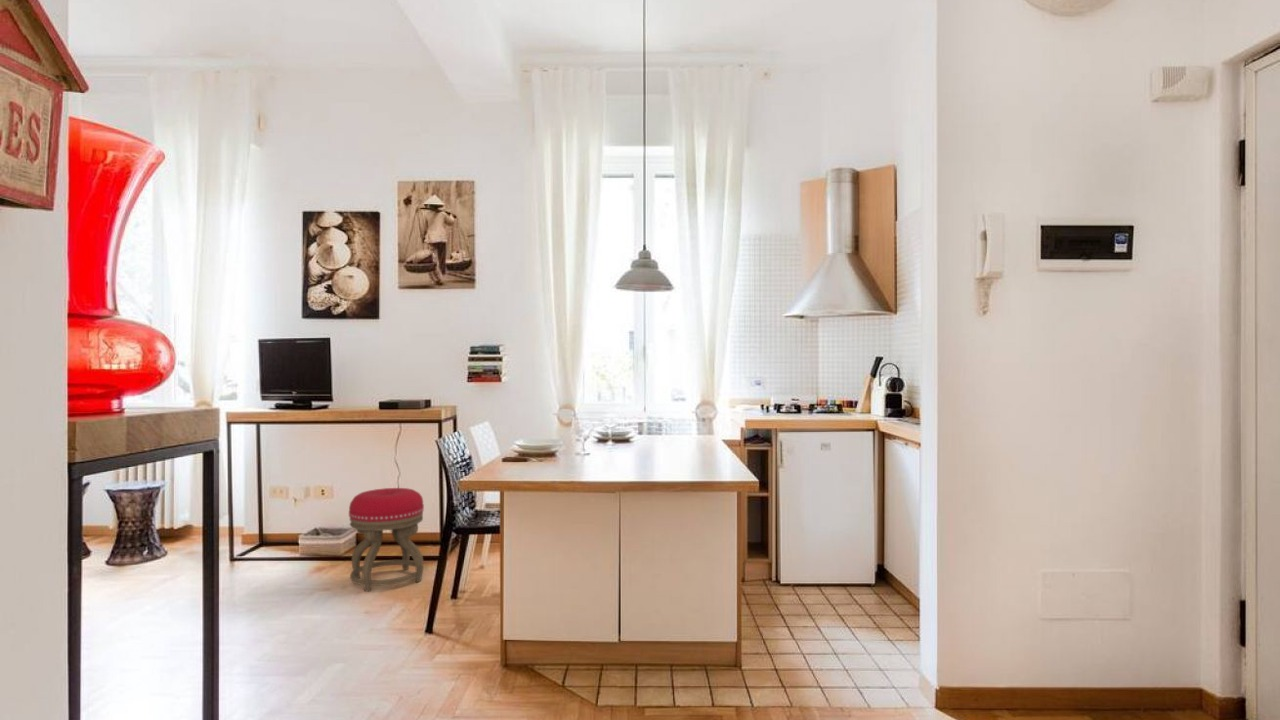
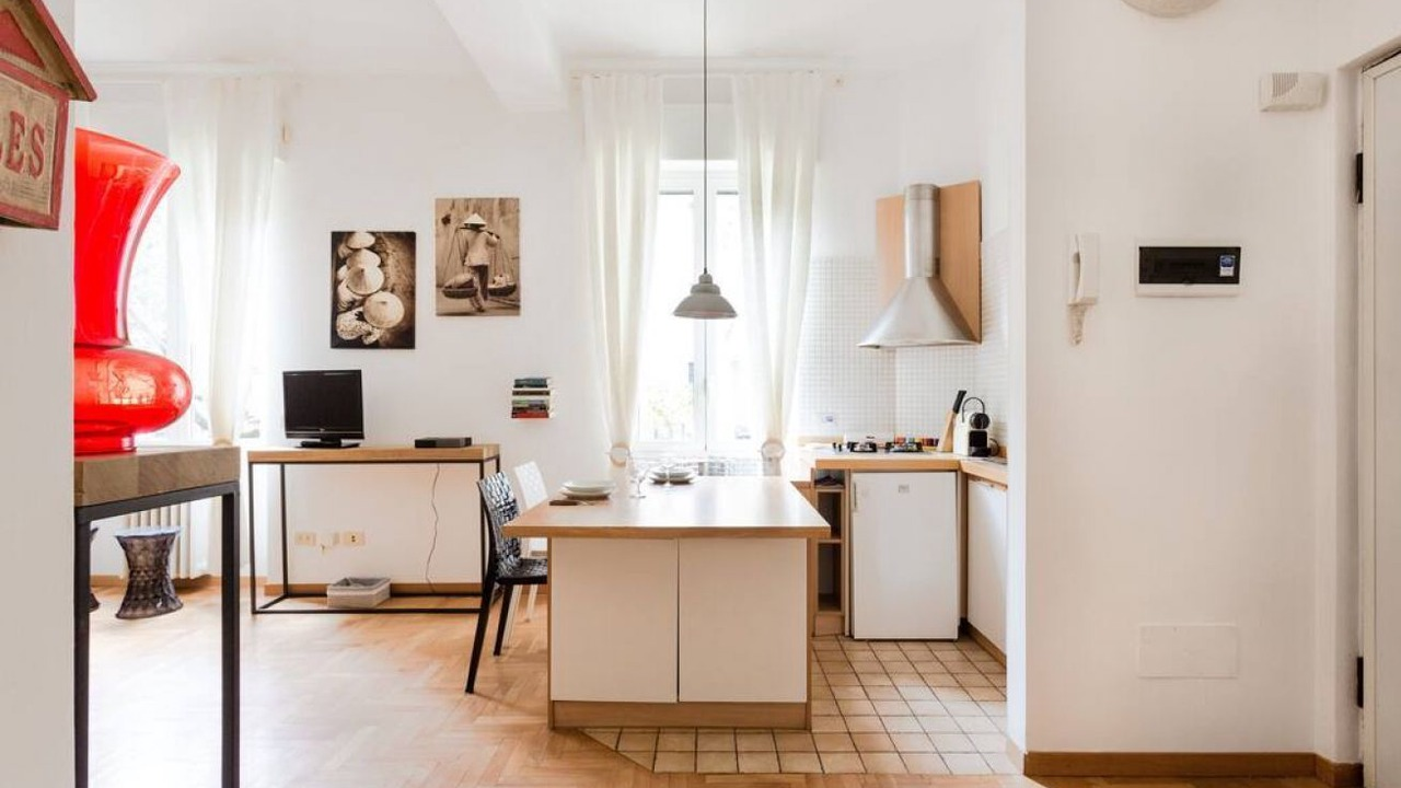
- stool (382, 535)
